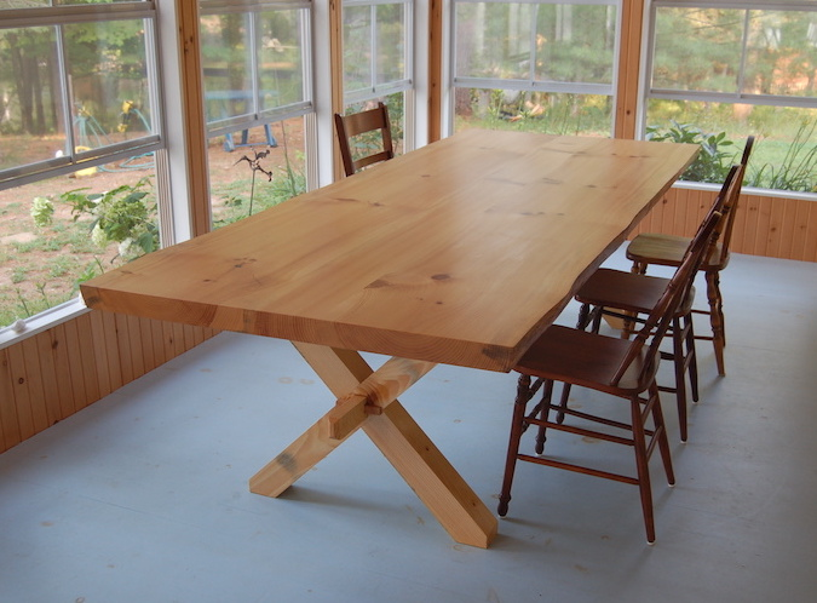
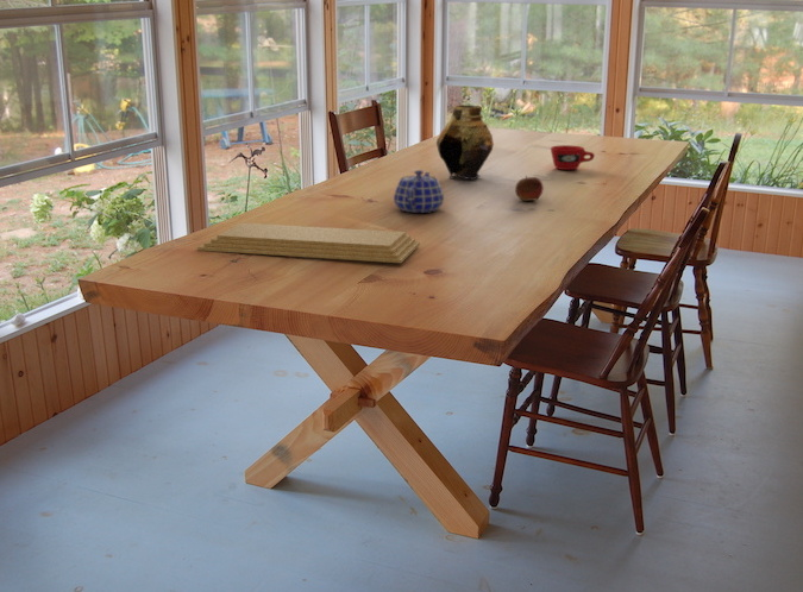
+ cup (571, 158)
+ teapot (419, 189)
+ fruit (528, 188)
+ cutting board (309, 241)
+ vase (468, 141)
